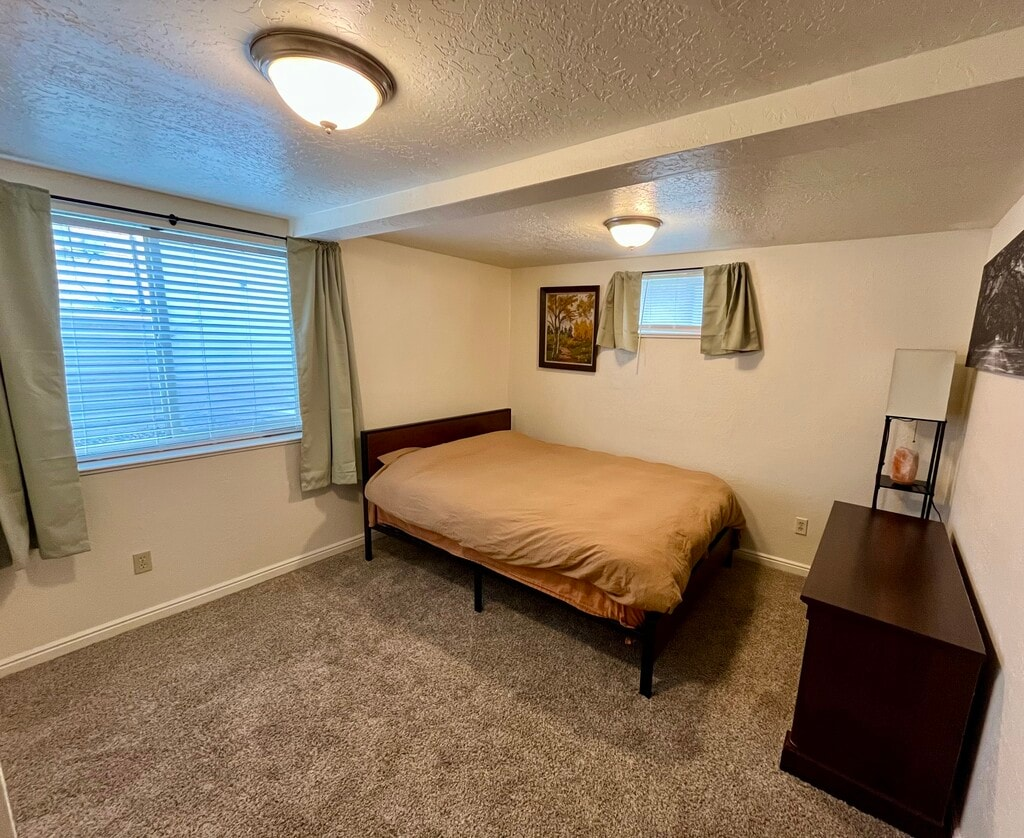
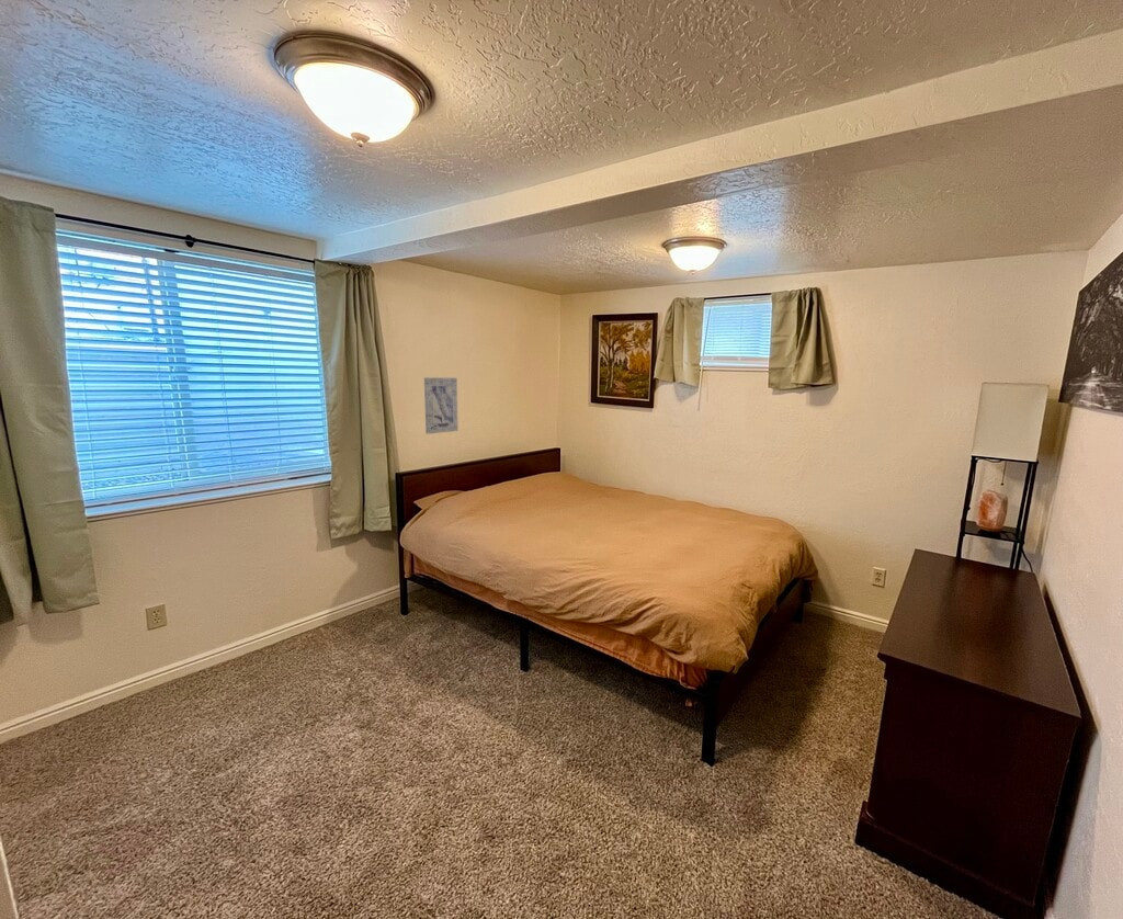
+ wall art (441, 405)
